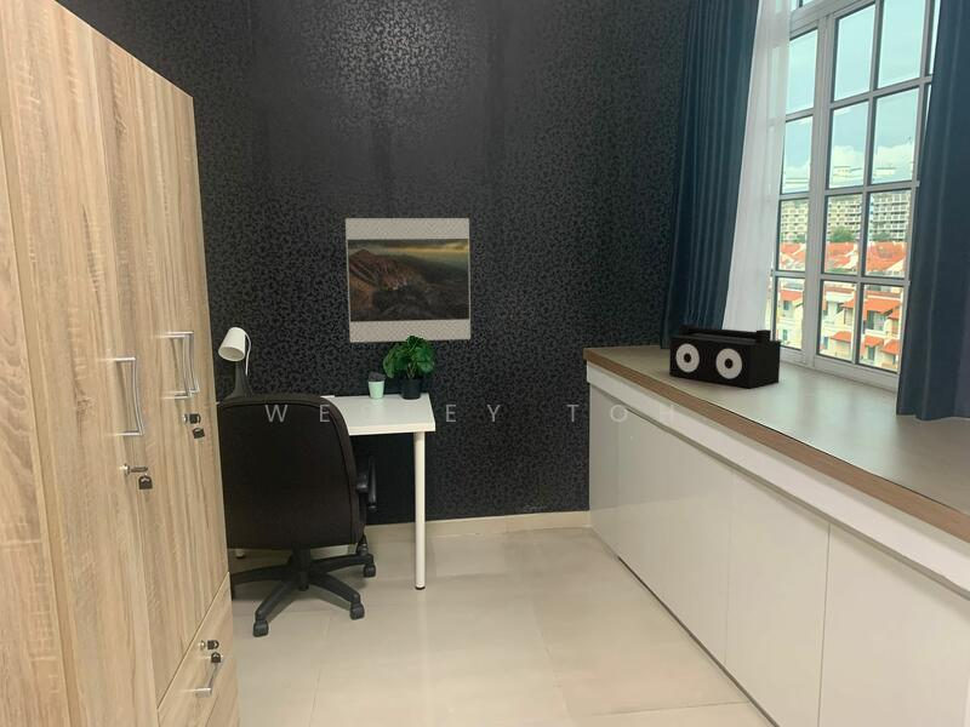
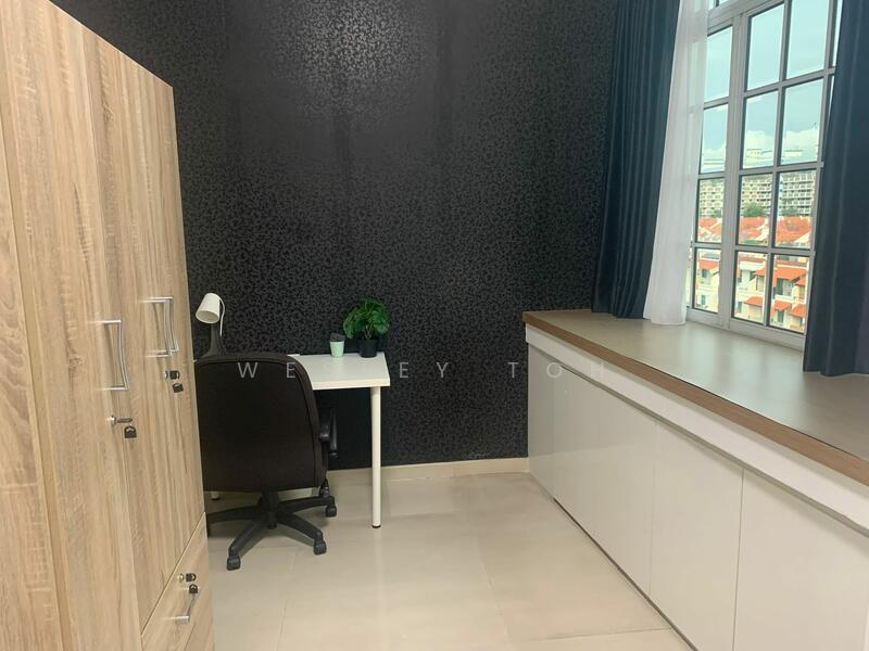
- speaker (723, 353)
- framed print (409, 280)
